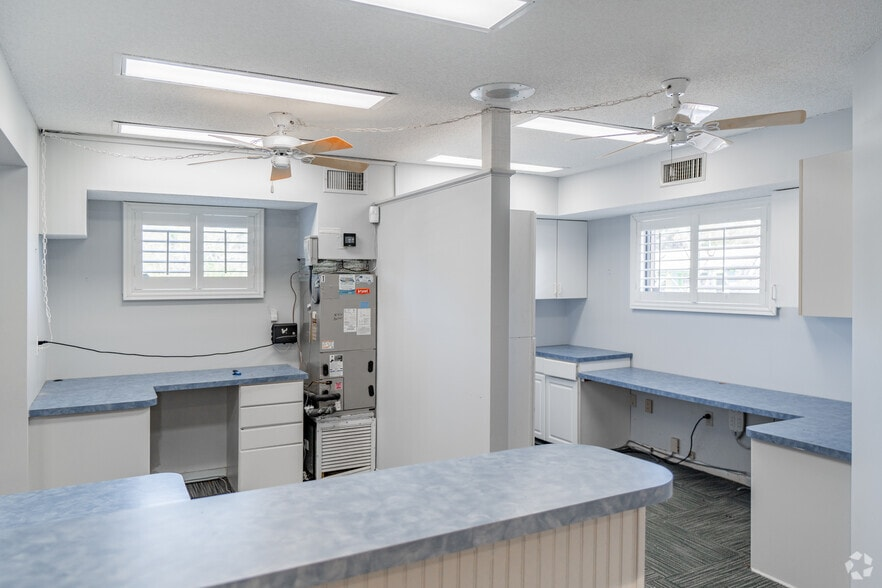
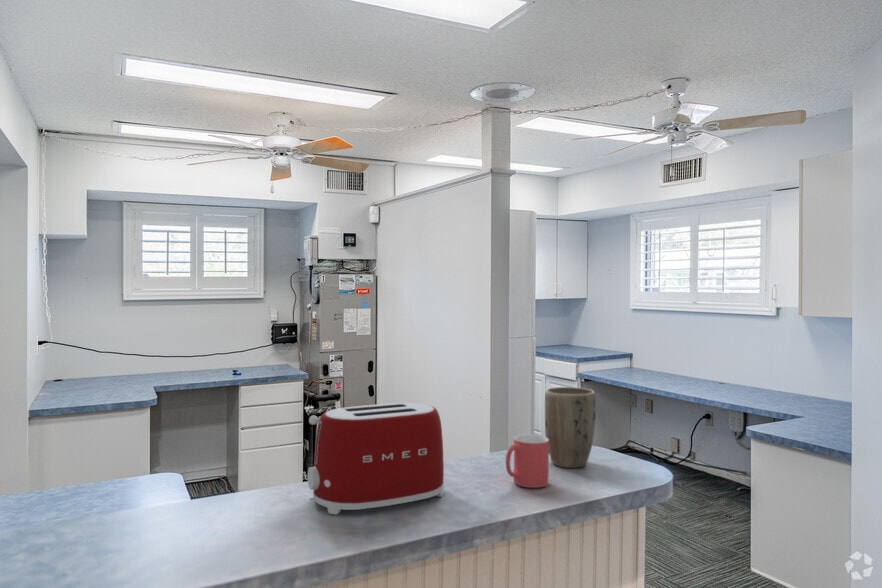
+ toaster (377, 453)
+ mug (525, 462)
+ plant pot (569, 426)
